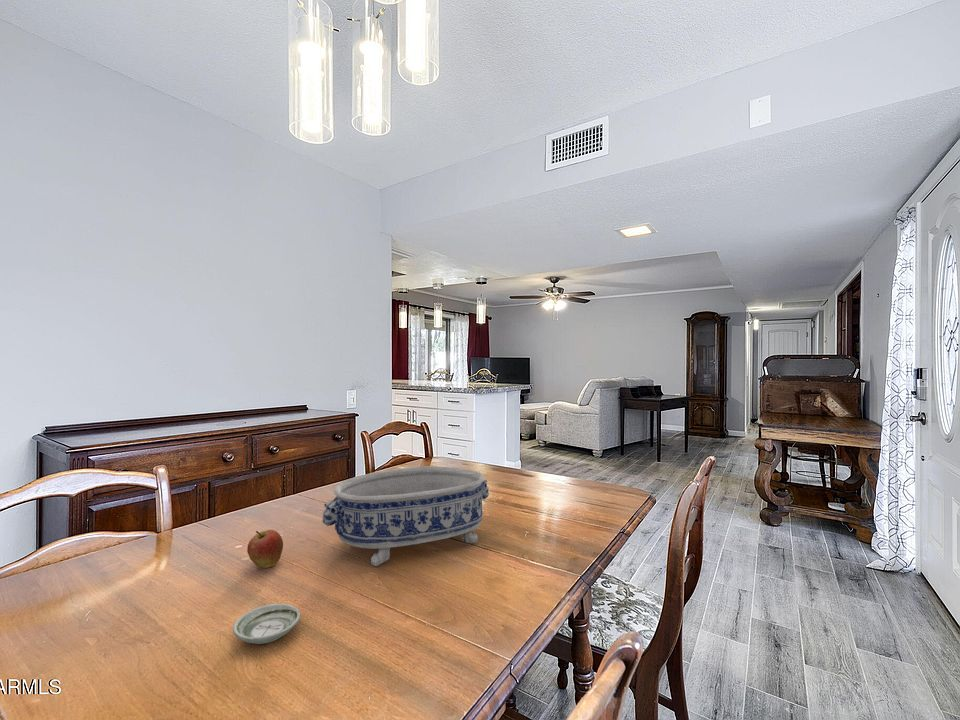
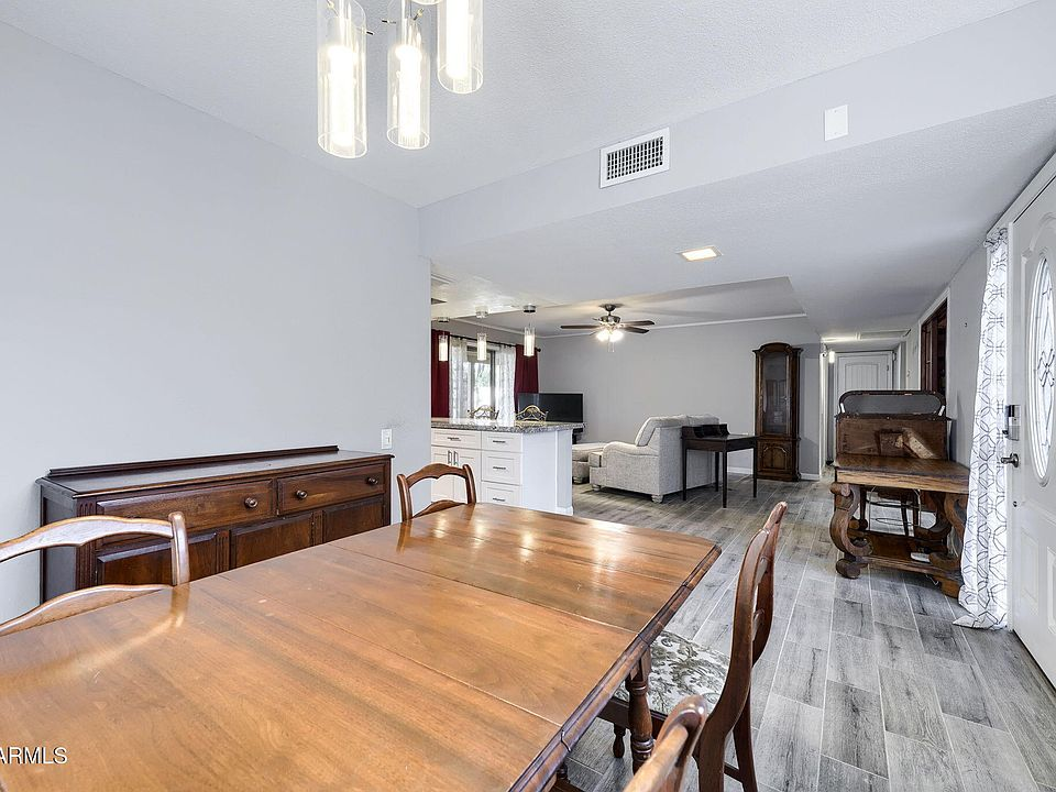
- decorative bowl (412, 508)
- fruit (265, 546)
- saucer (267, 626)
